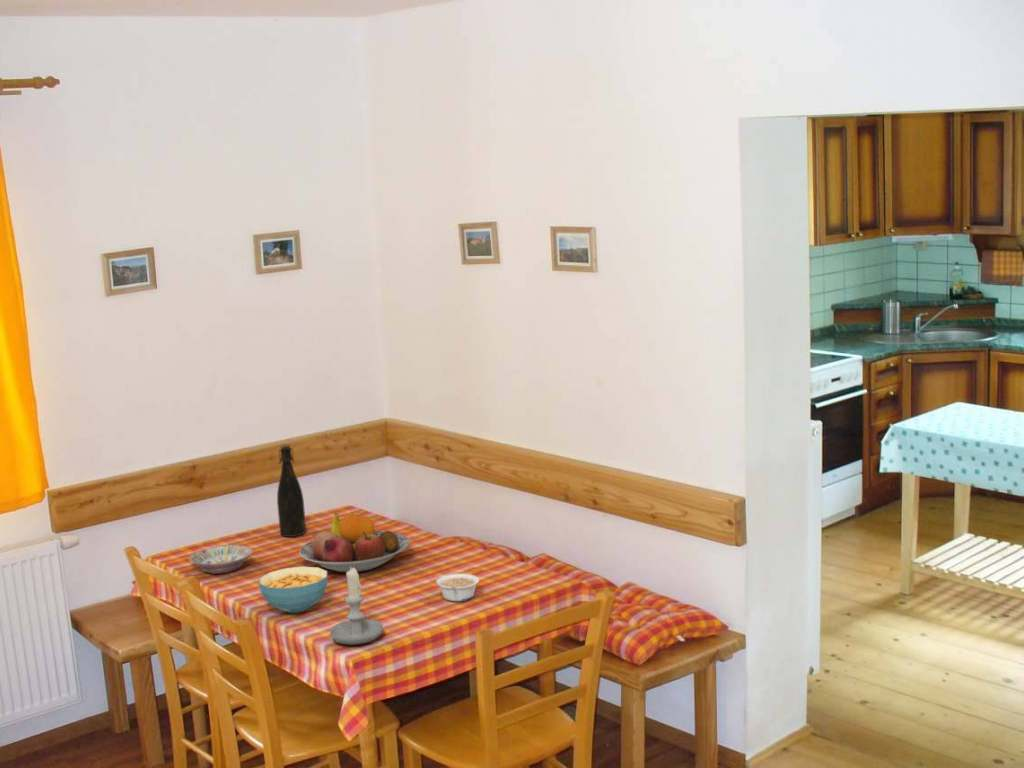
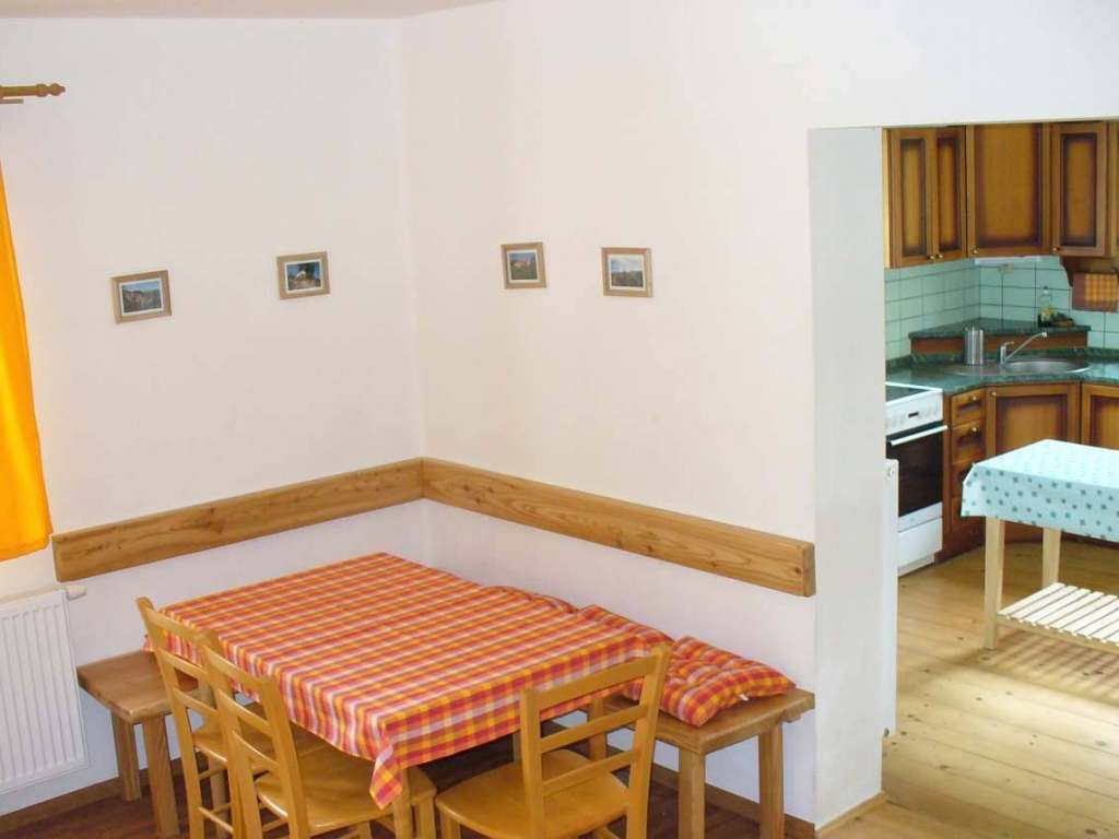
- bottle (289, 489)
- bowl (221, 561)
- legume (458, 587)
- fruit bowl (354, 541)
- cereal bowl (294, 593)
- candle (354, 603)
